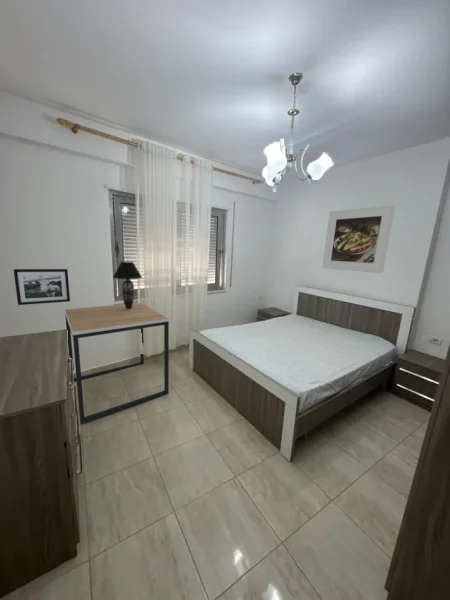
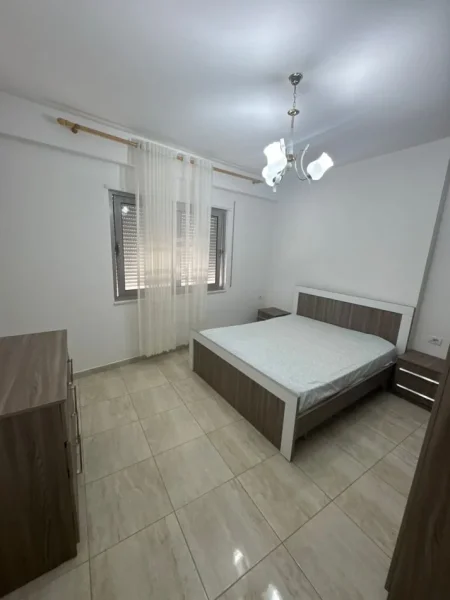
- table lamp (128, 285)
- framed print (354, 240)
- side table (122, 366)
- picture frame (43, 286)
